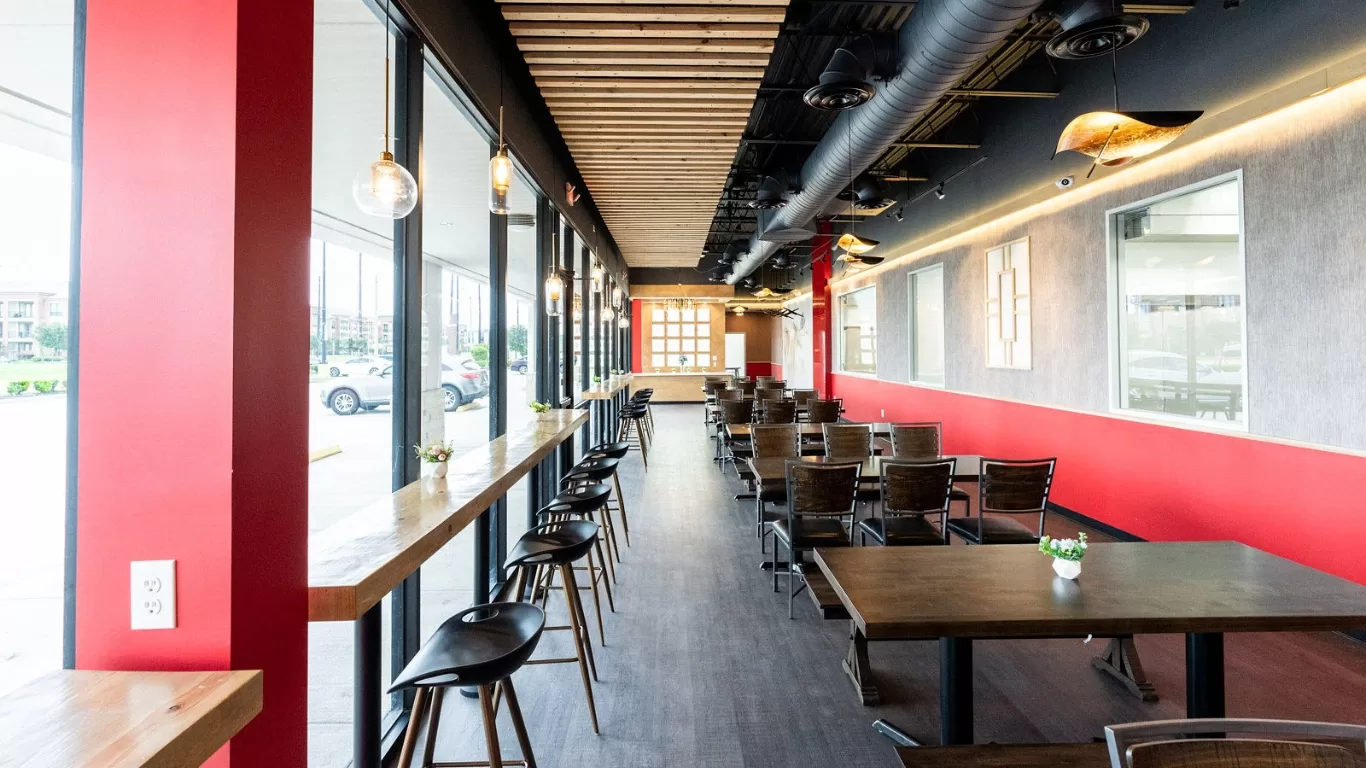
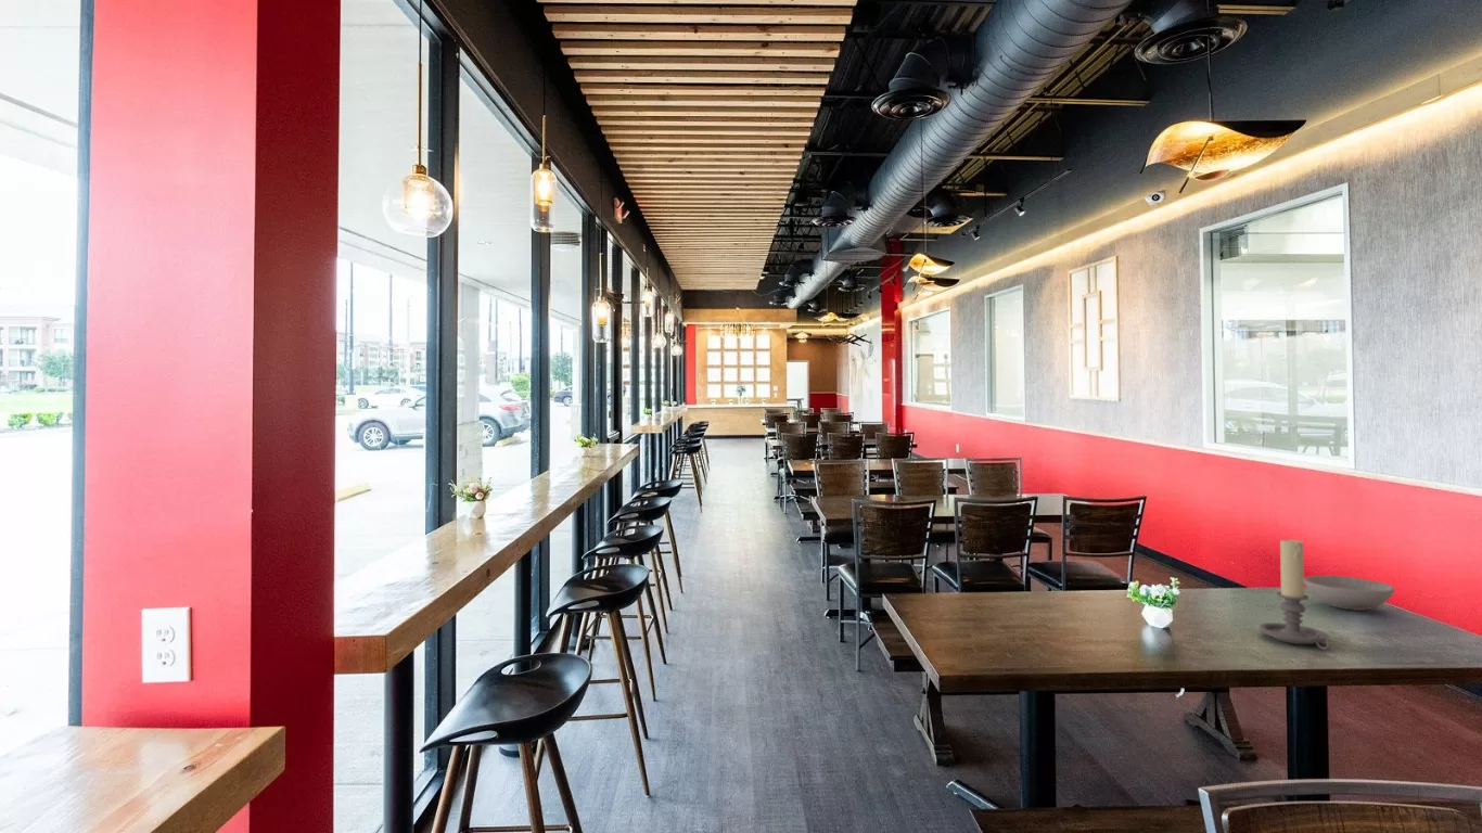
+ bowl (1347, 594)
+ candle holder (1296, 590)
